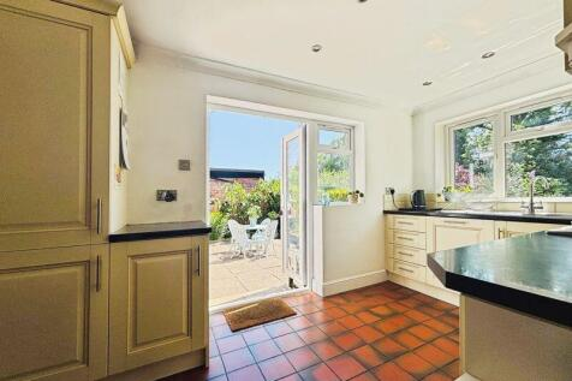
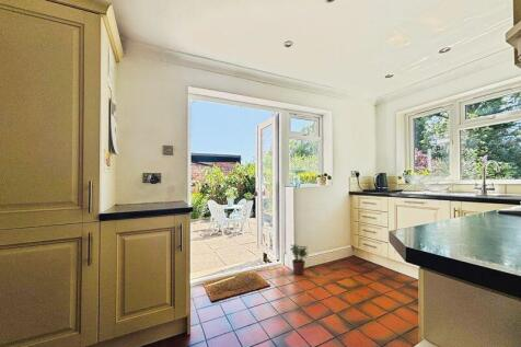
+ potted plant (297, 257)
